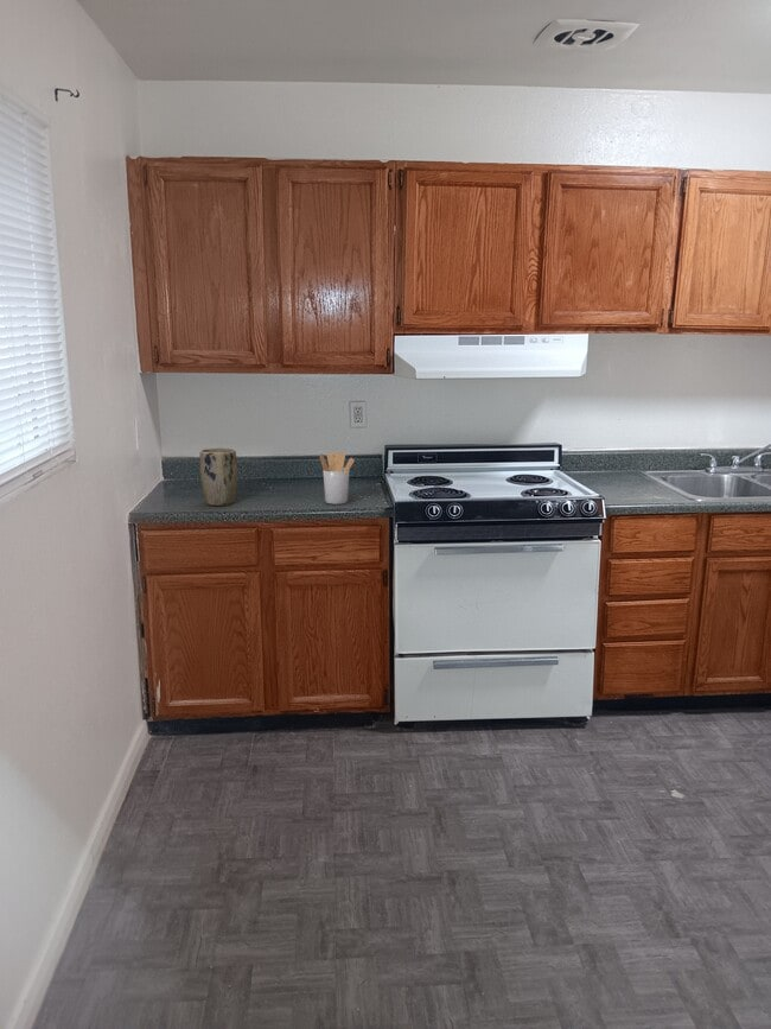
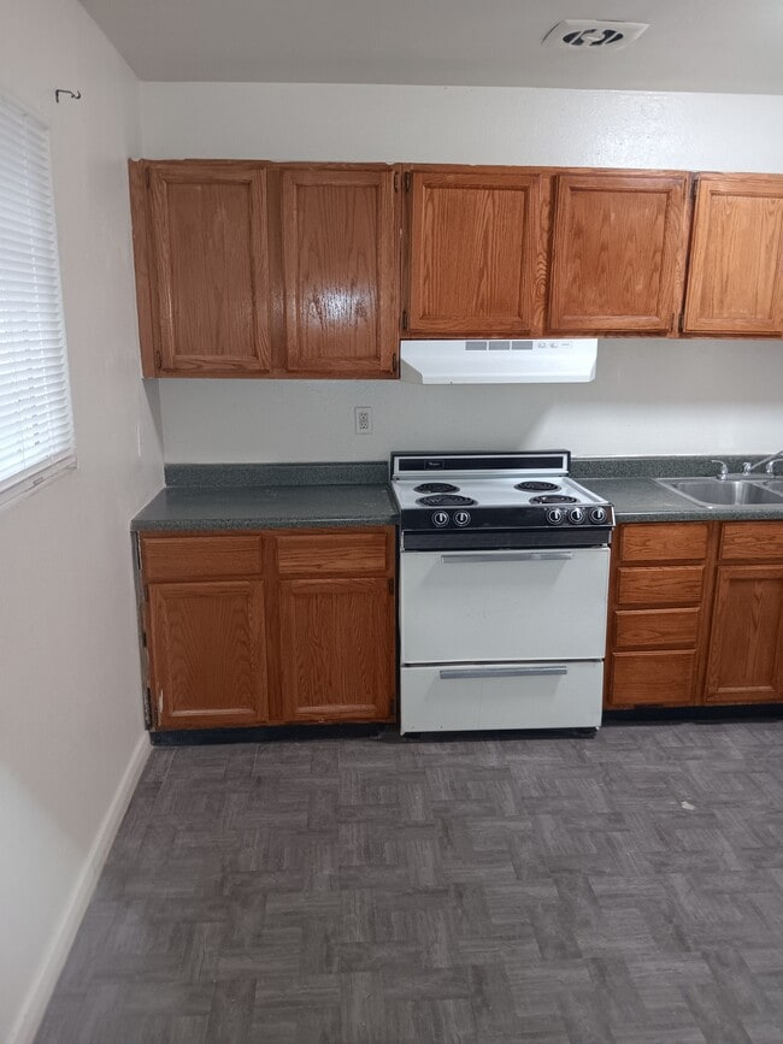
- plant pot (218, 476)
- utensil holder (336, 476)
